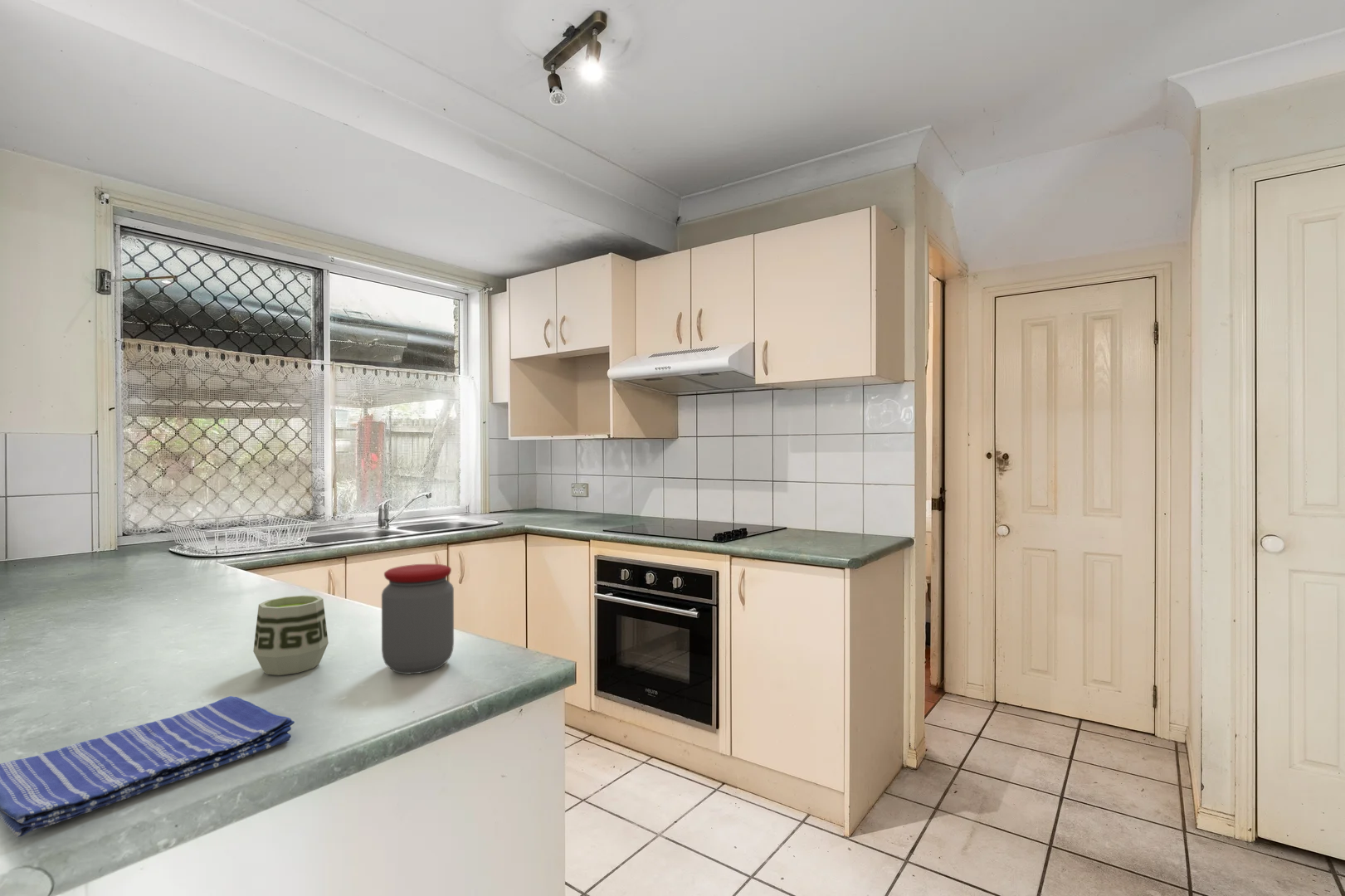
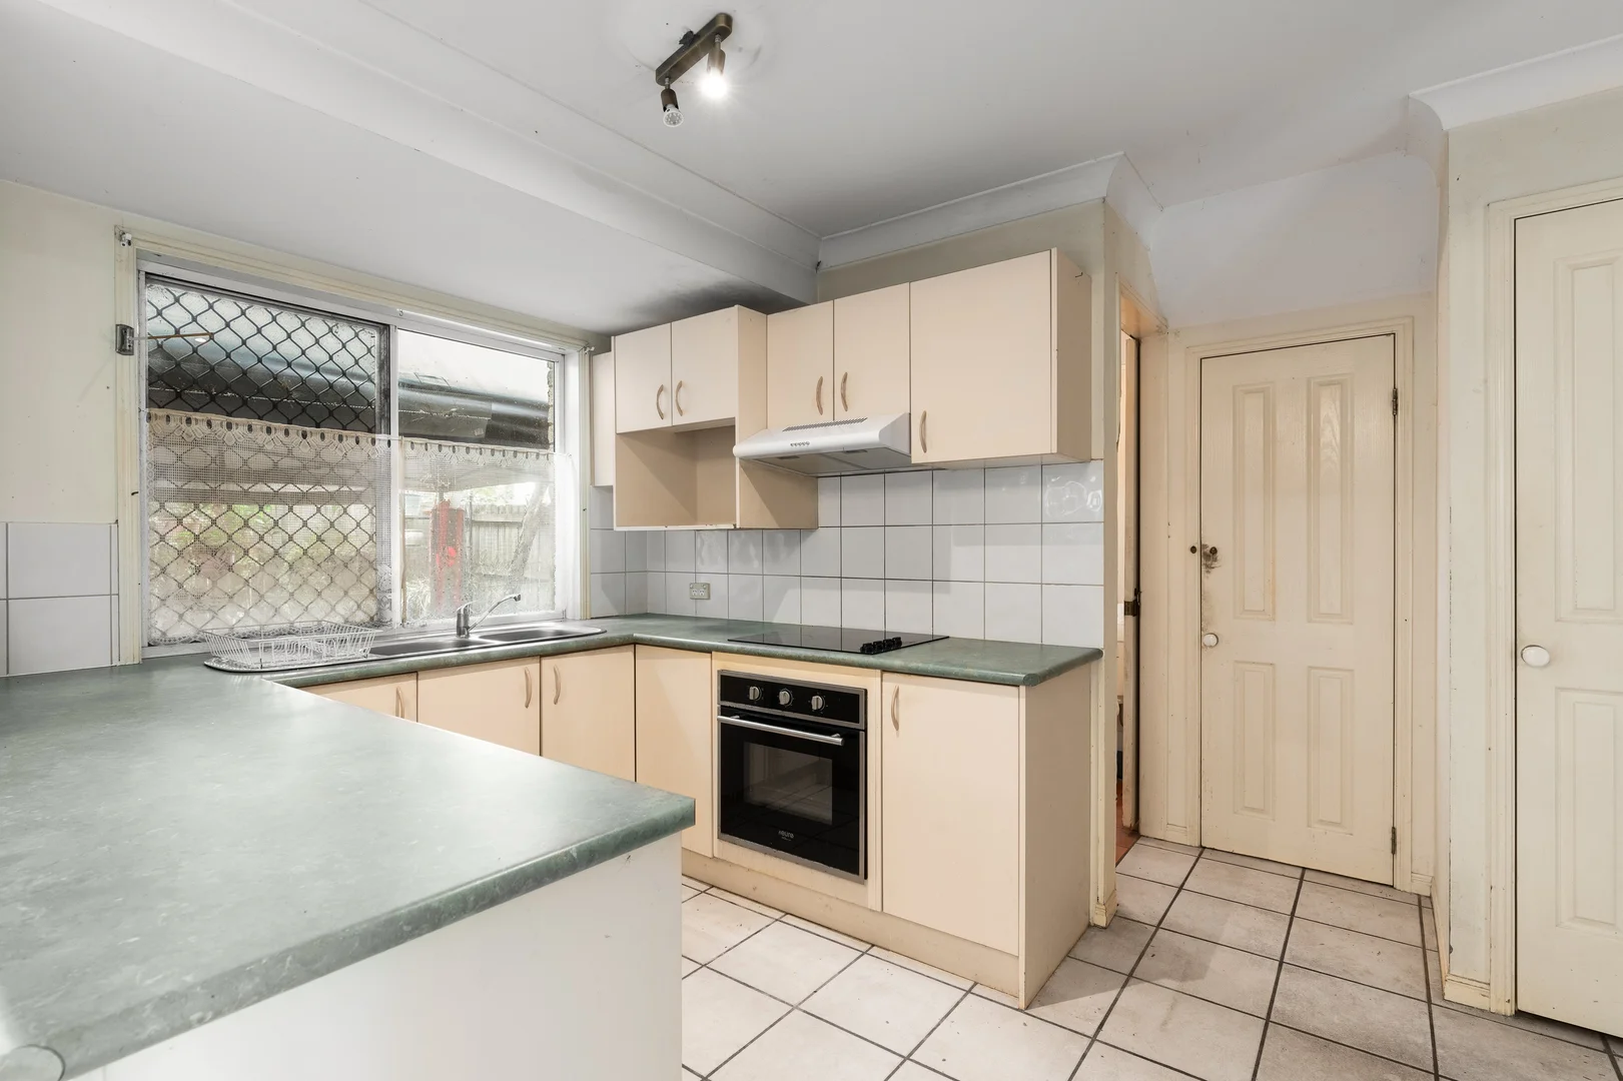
- cup (291, 634)
- dish towel (147, 748)
- jar (418, 616)
